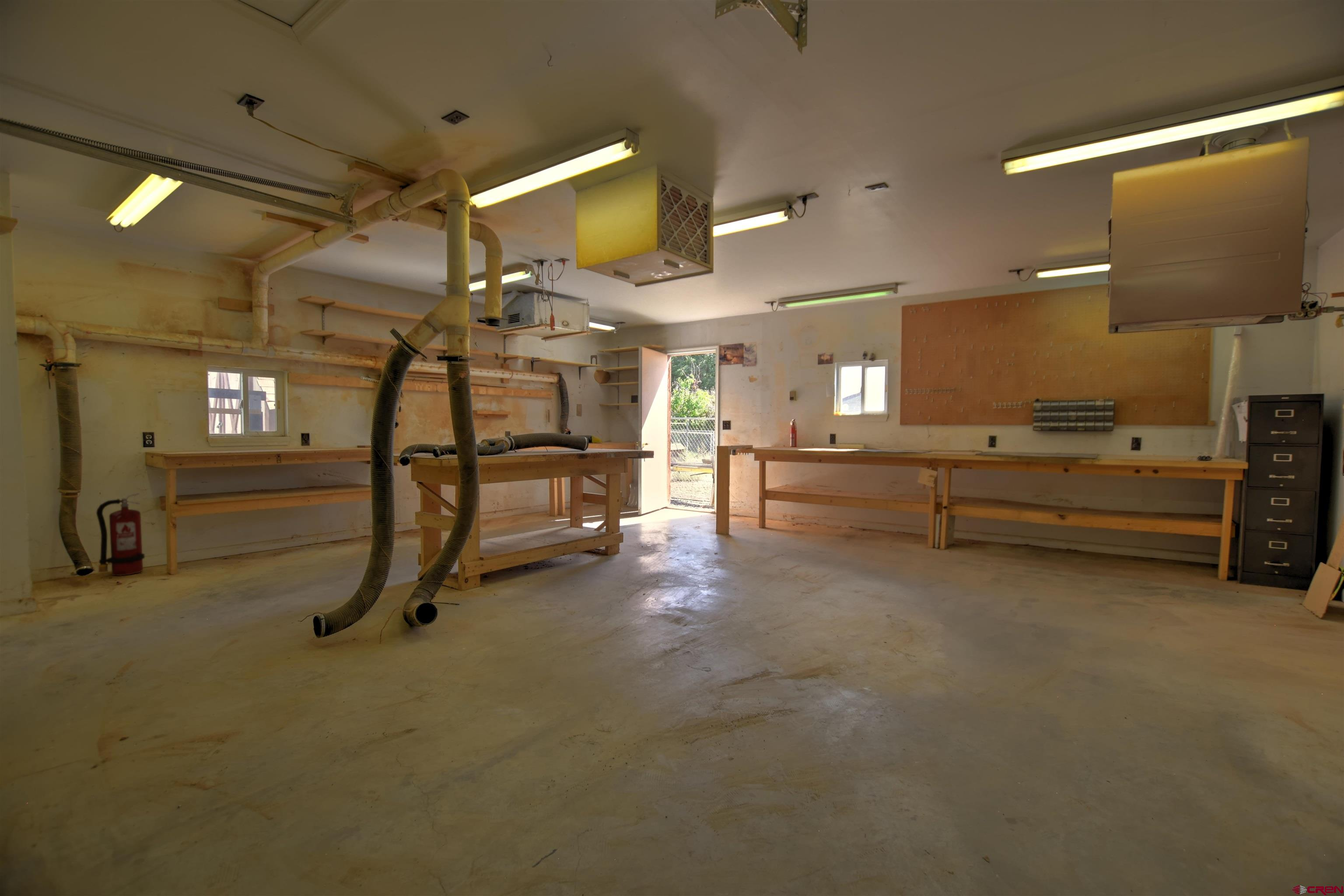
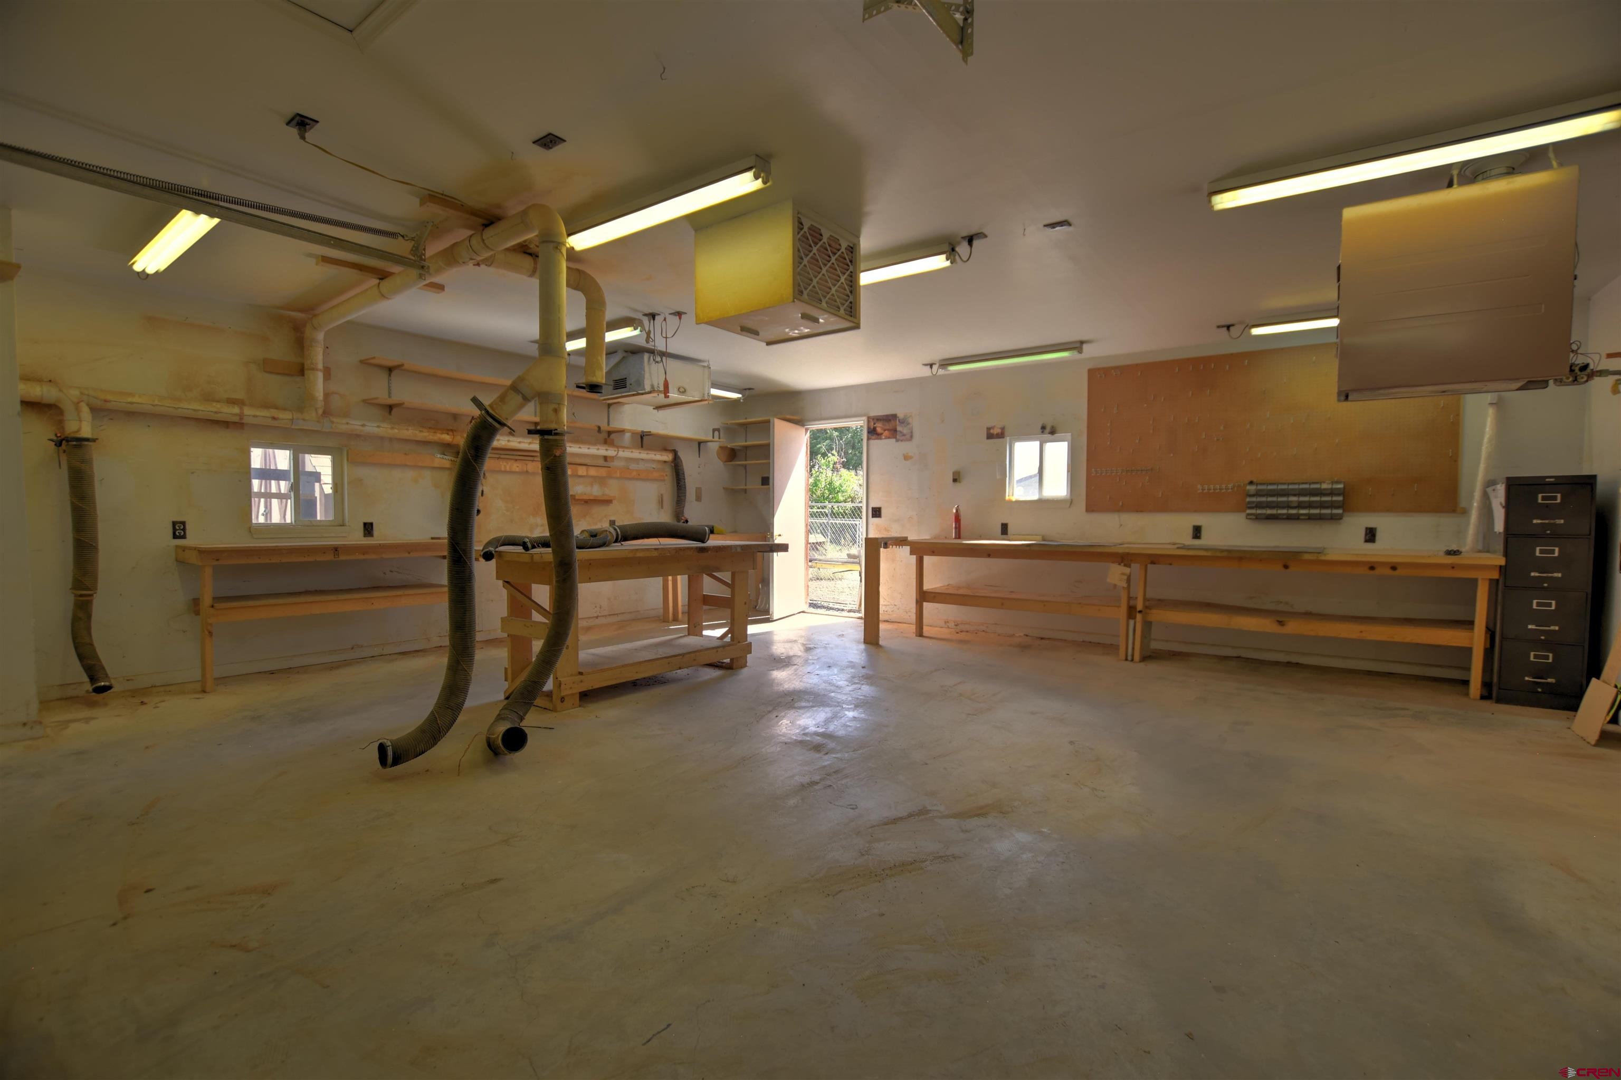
- fire extinguisher (120, 534)
